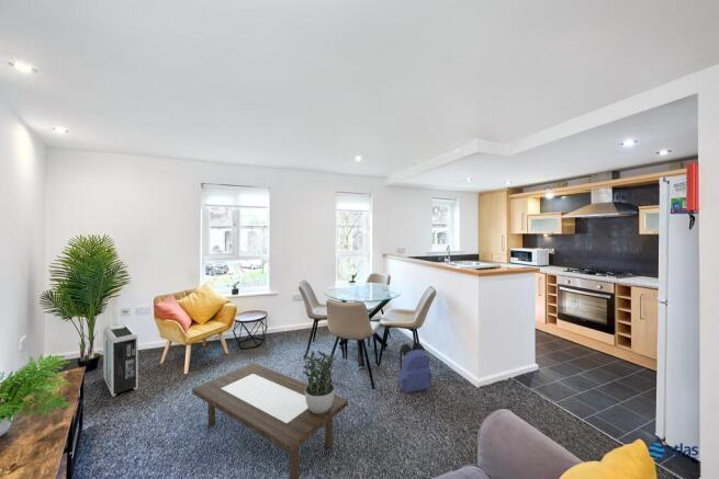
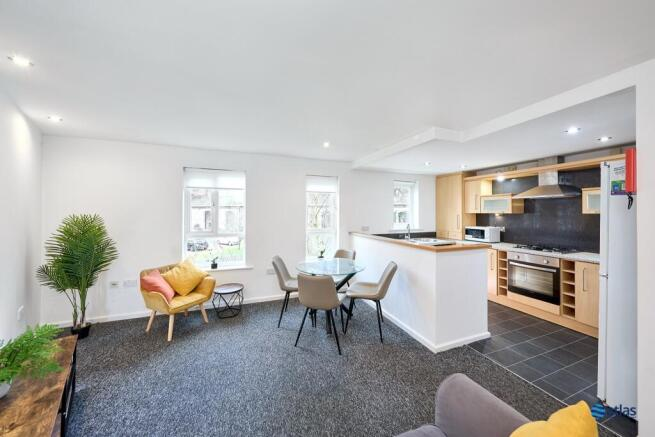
- potted plant (317, 377)
- coffee table (267, 413)
- air purifier (120, 356)
- backpack (412, 363)
